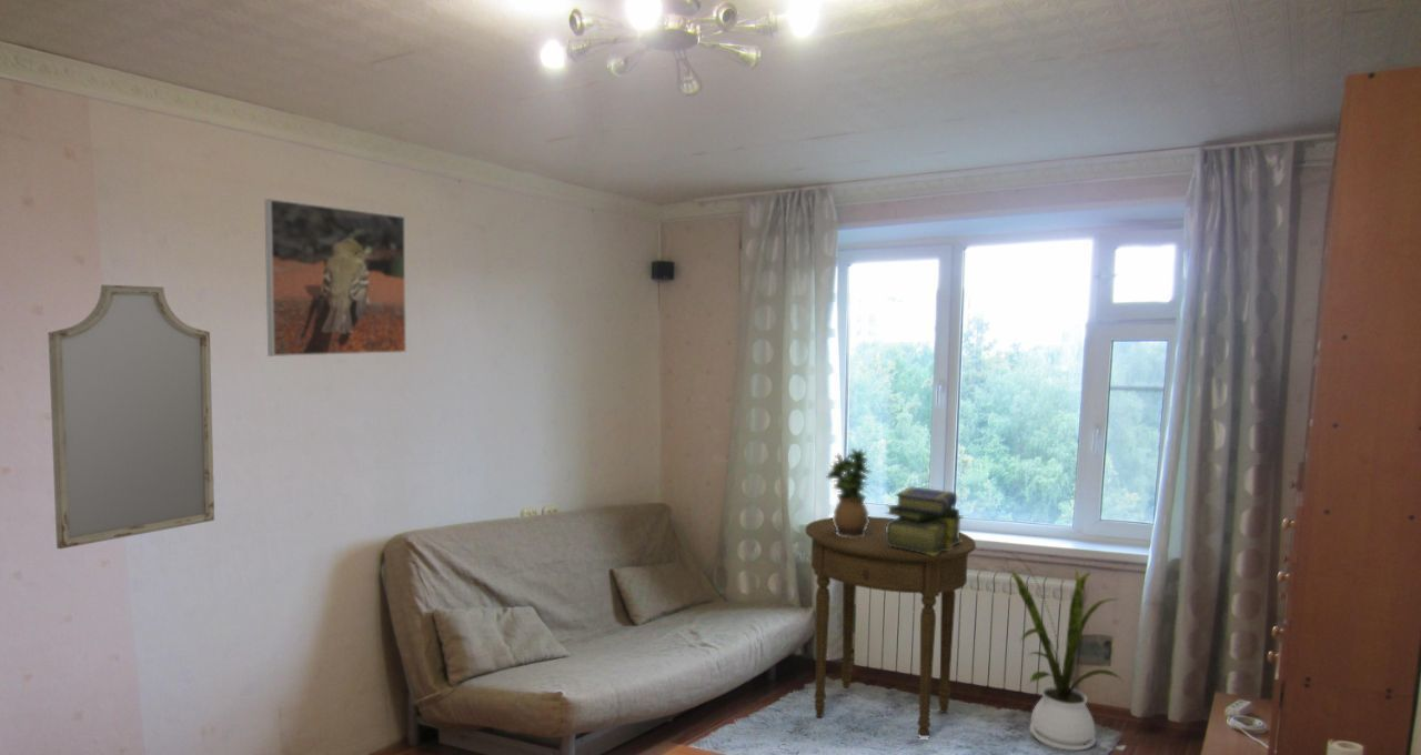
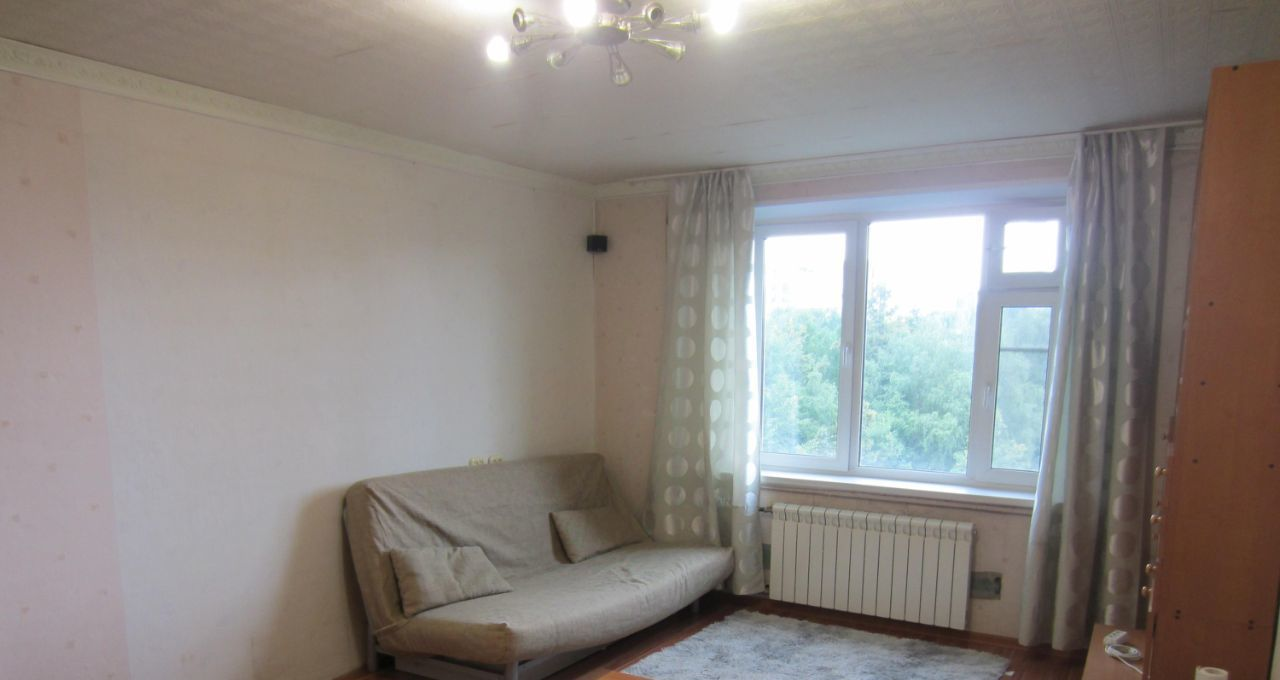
- house plant (1057, 645)
- stack of books (924, 516)
- side table (853, 624)
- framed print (341, 281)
- potted plant (850, 490)
- home mirror (138, 411)
